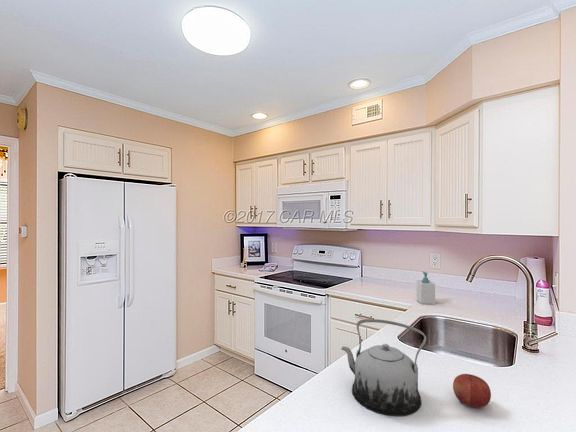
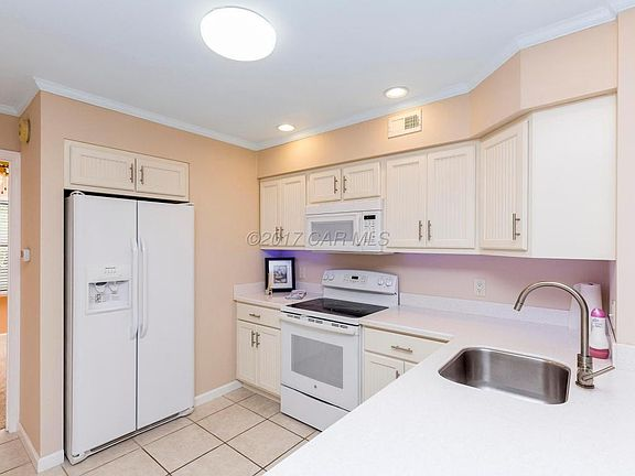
- soap bottle (425, 287)
- teapot (379, 358)
- fruit (471, 388)
